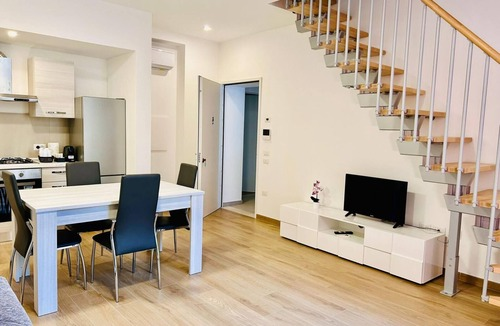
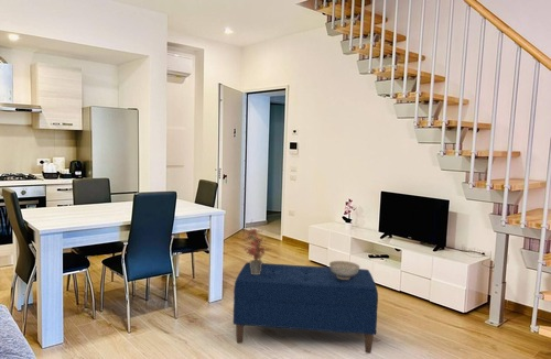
+ potted plant (255, 246)
+ bench (304, 304)
+ decorative bowl (344, 271)
